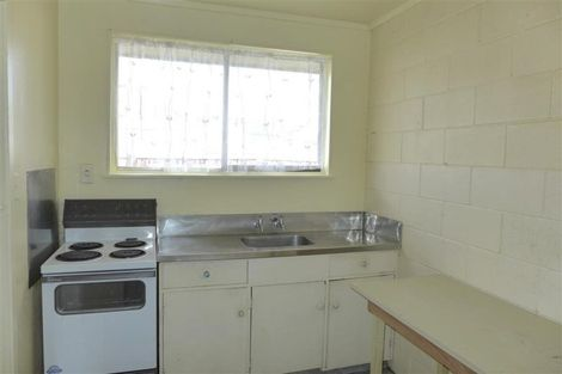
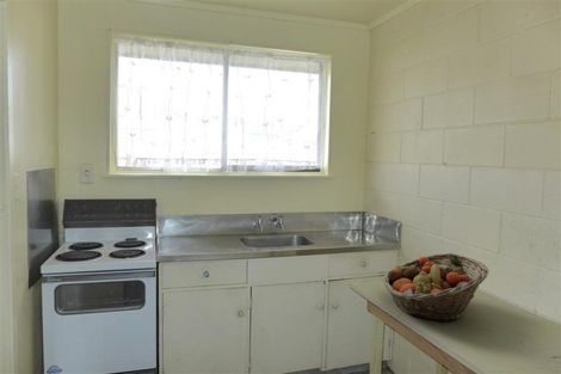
+ fruit basket (432, 282)
